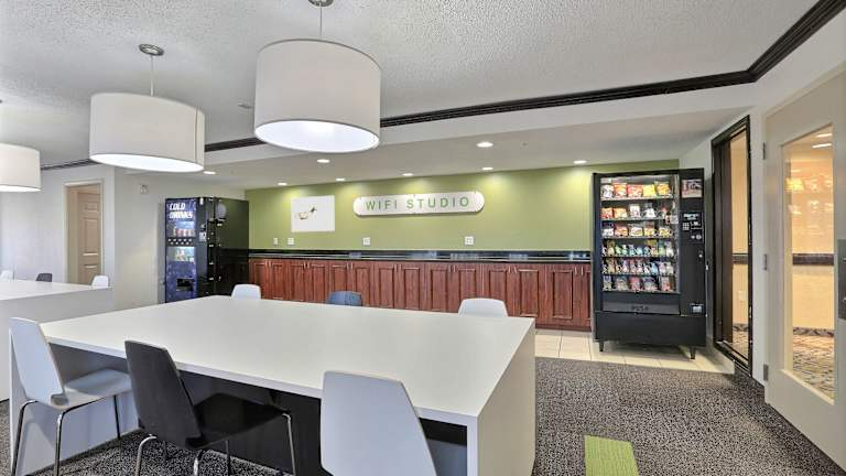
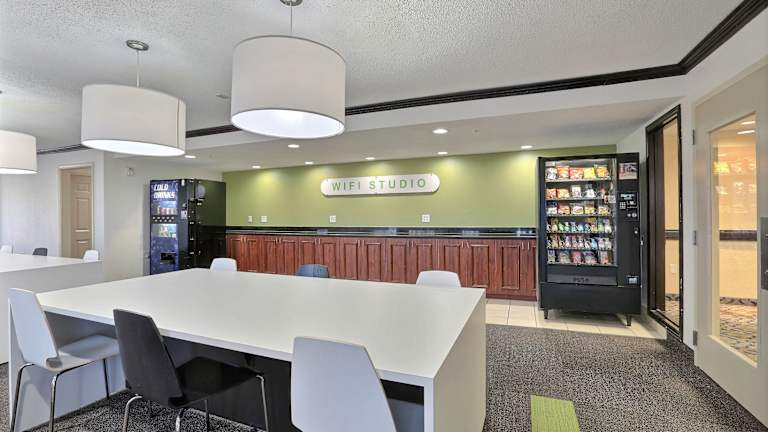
- wall art (312, 214)
